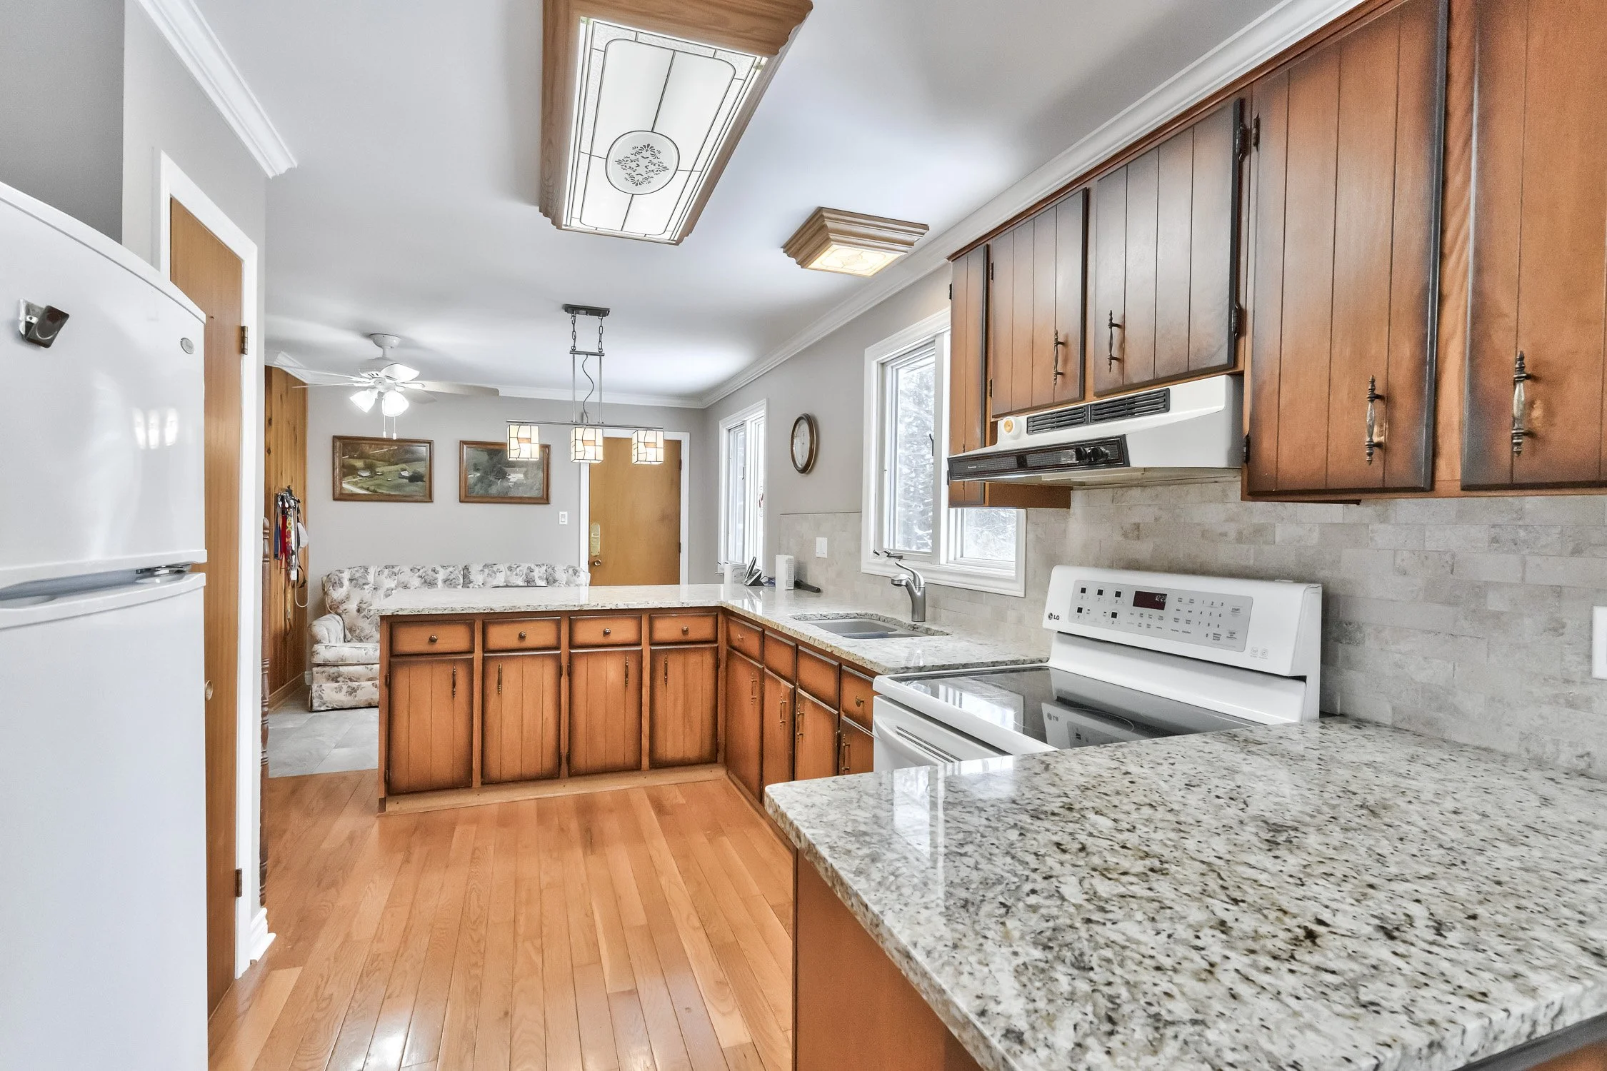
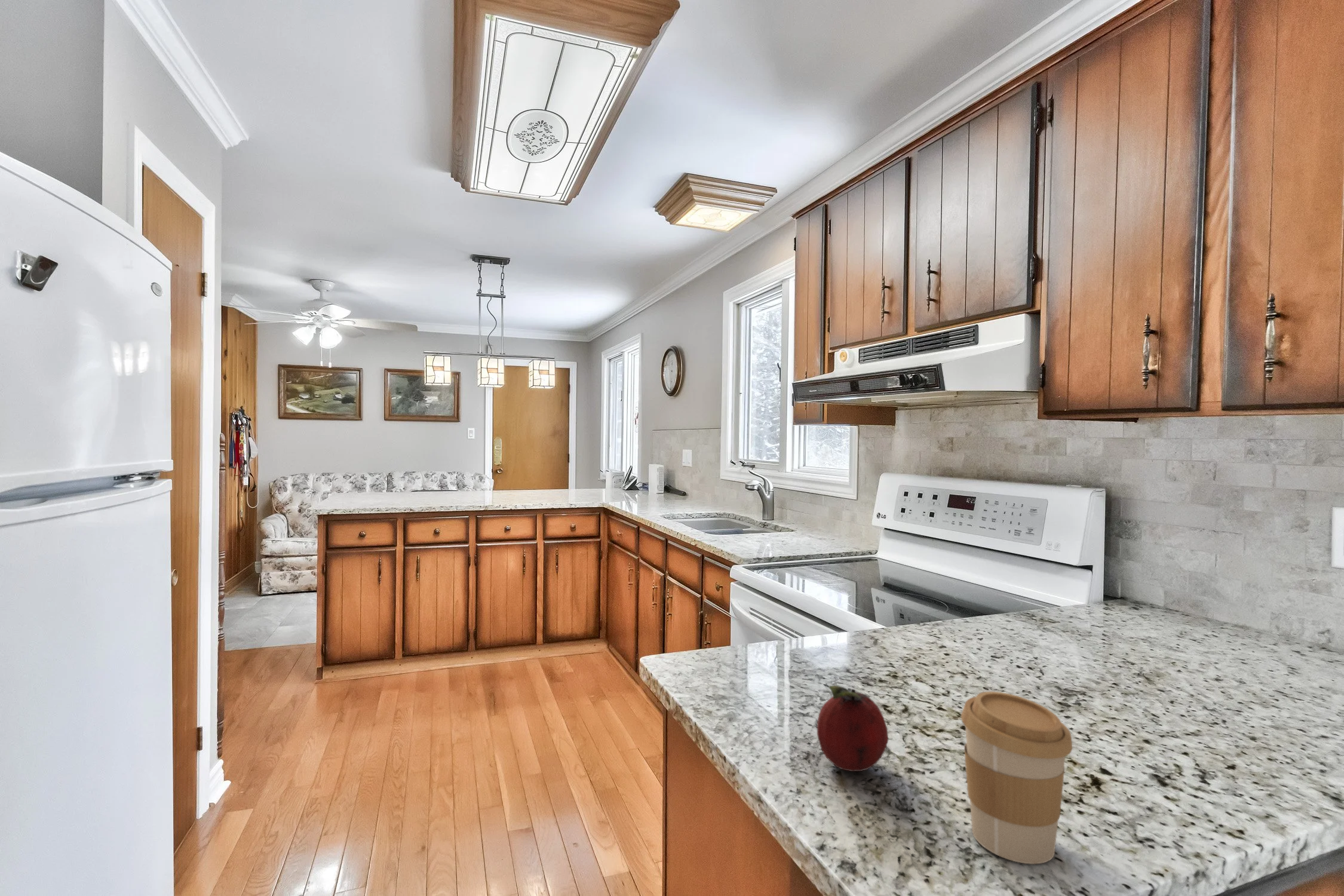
+ coffee cup (1014, 772)
+ fruit (849, 724)
